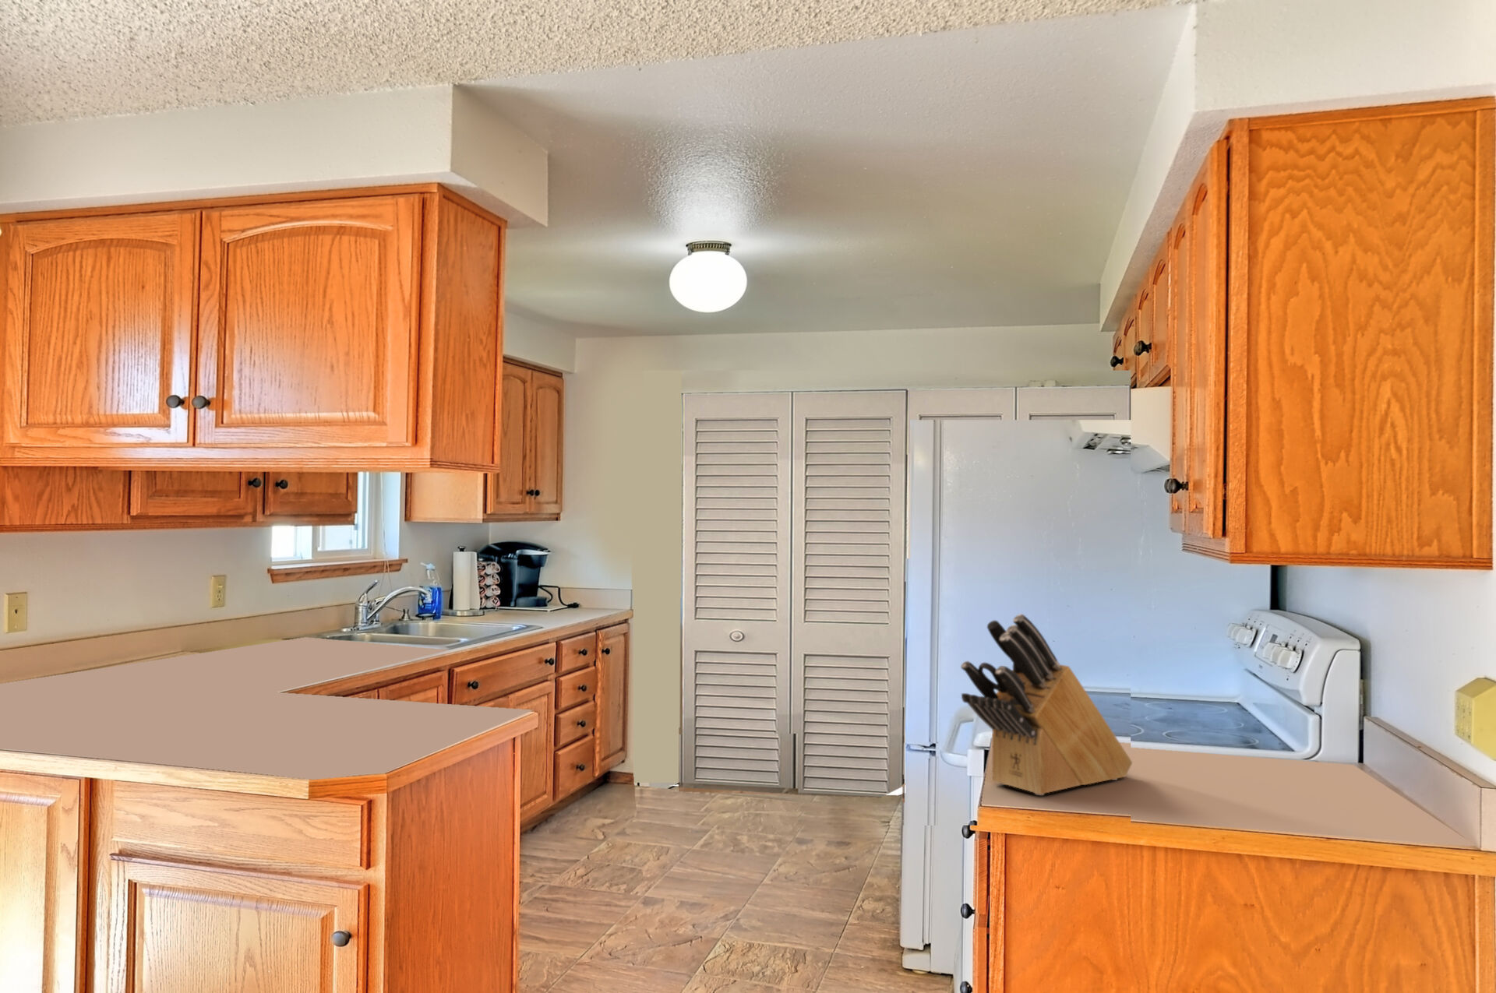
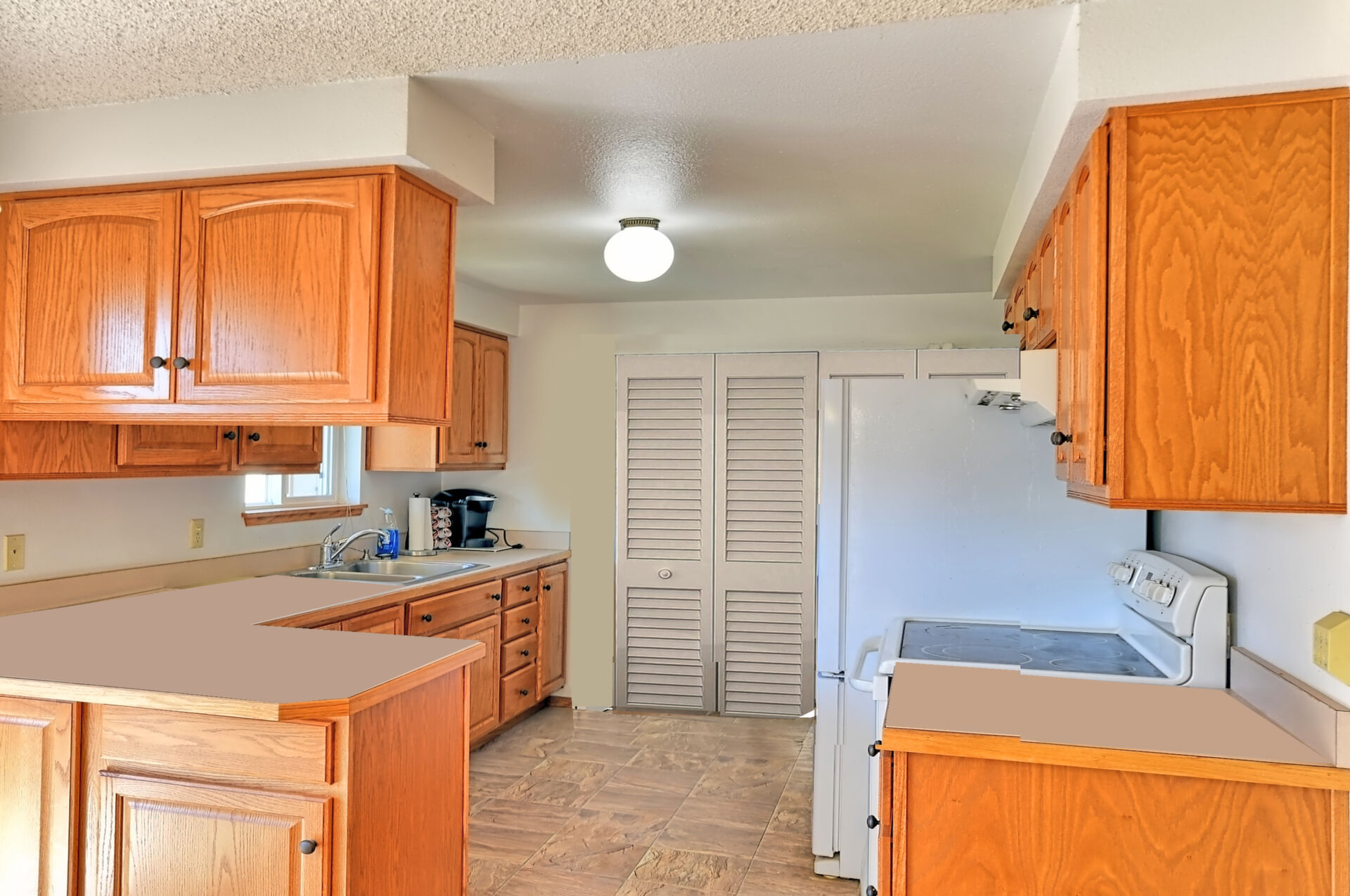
- knife block (1047, 696)
